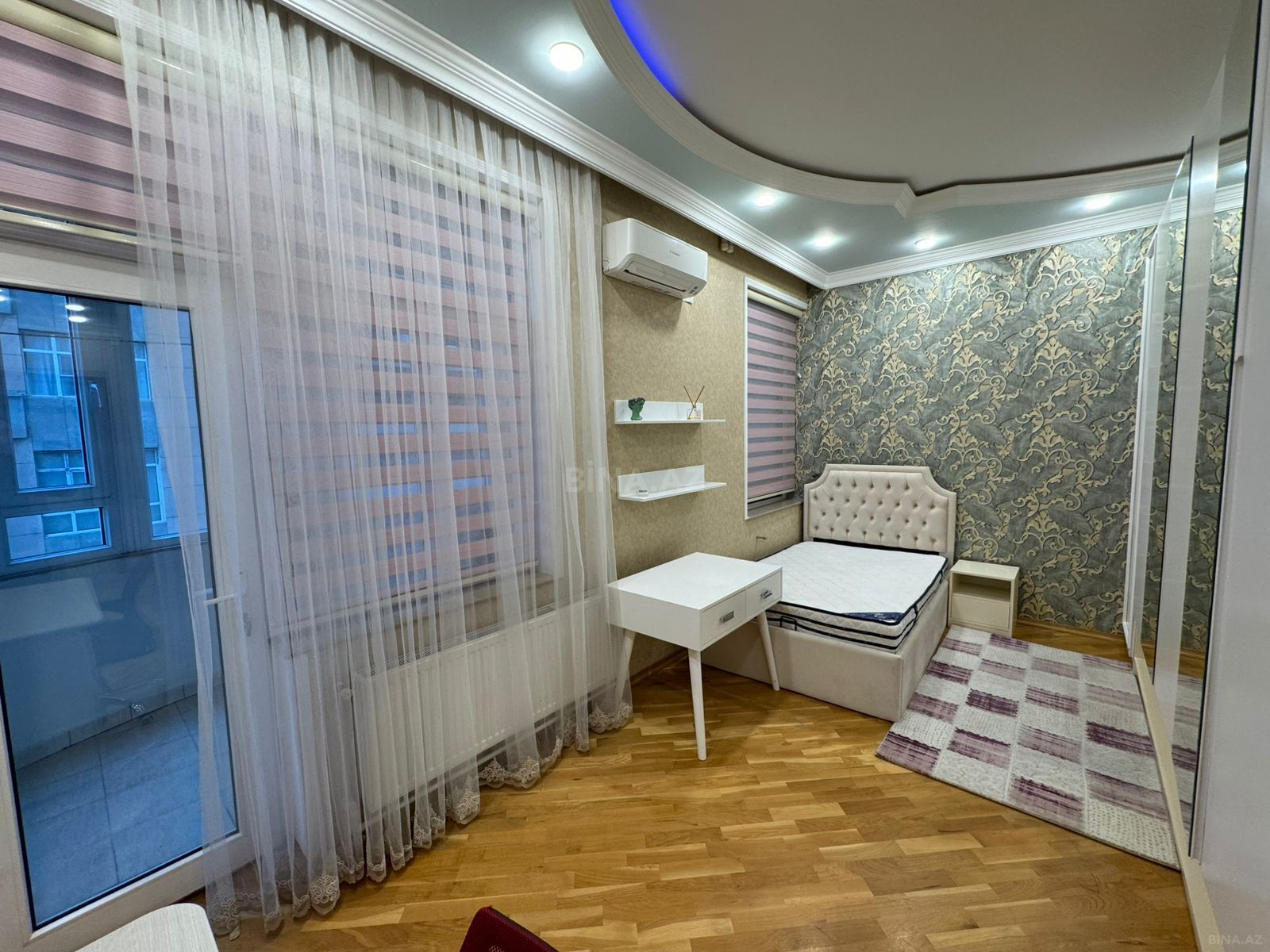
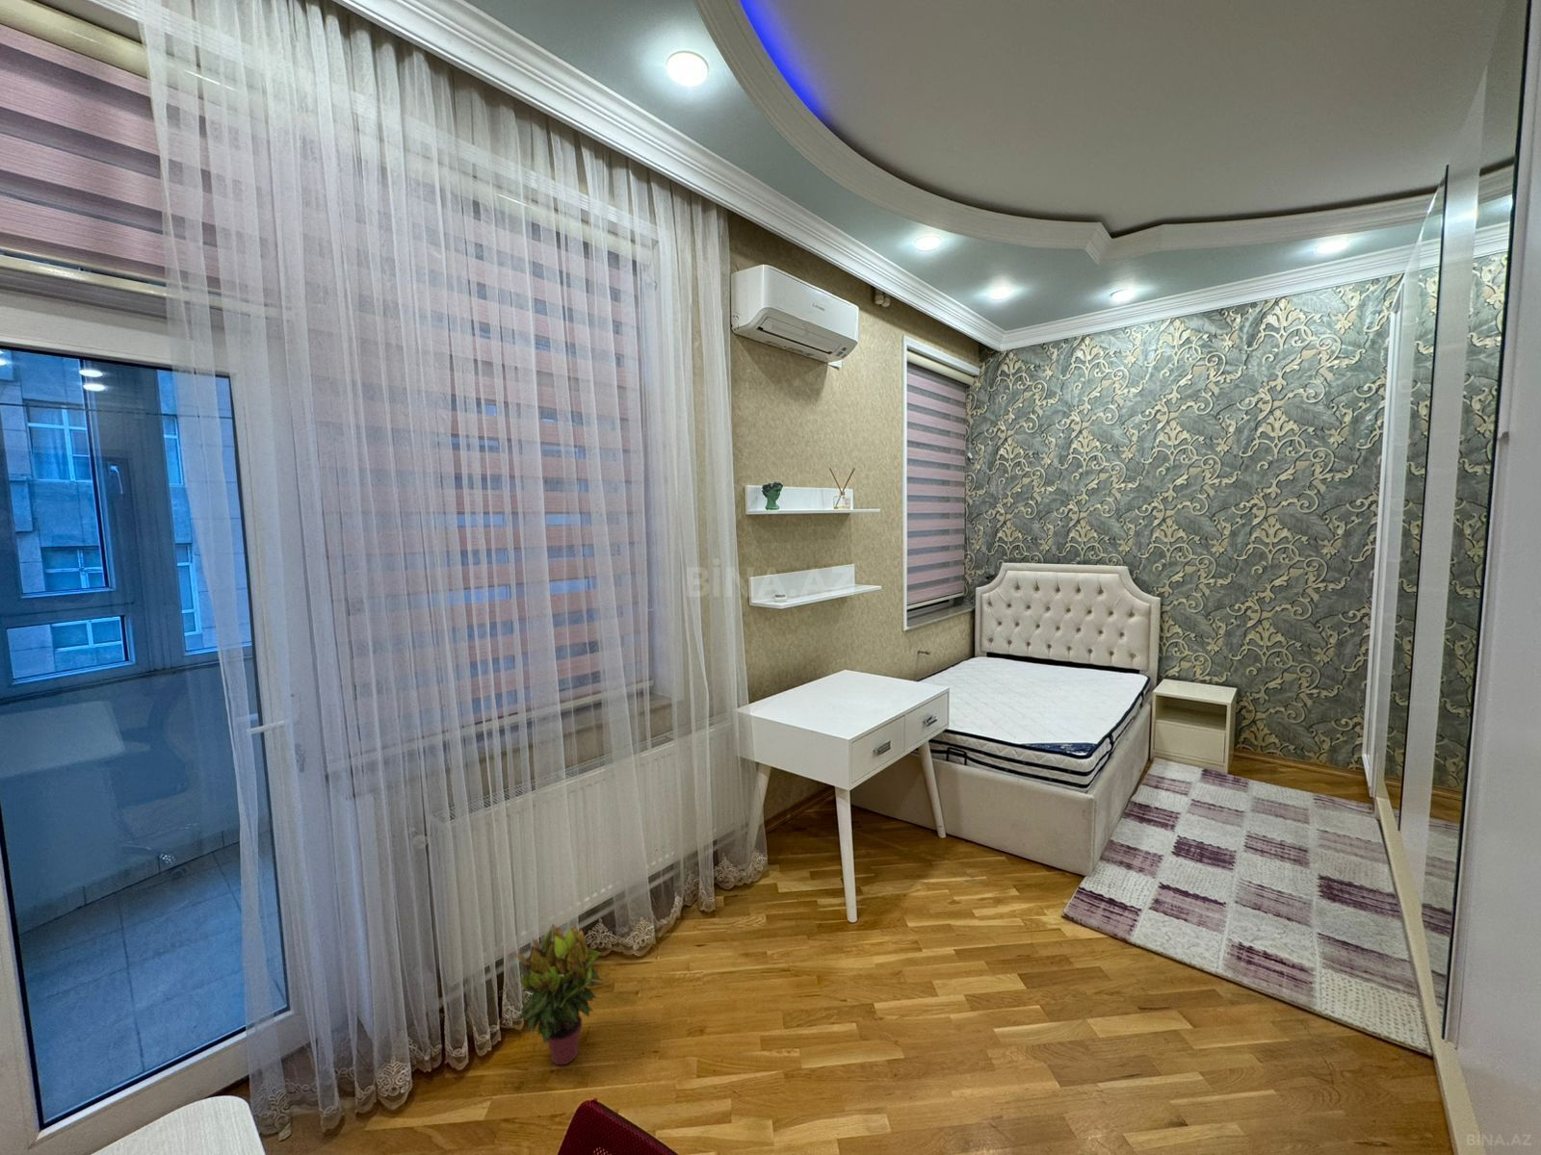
+ potted plant (563, 991)
